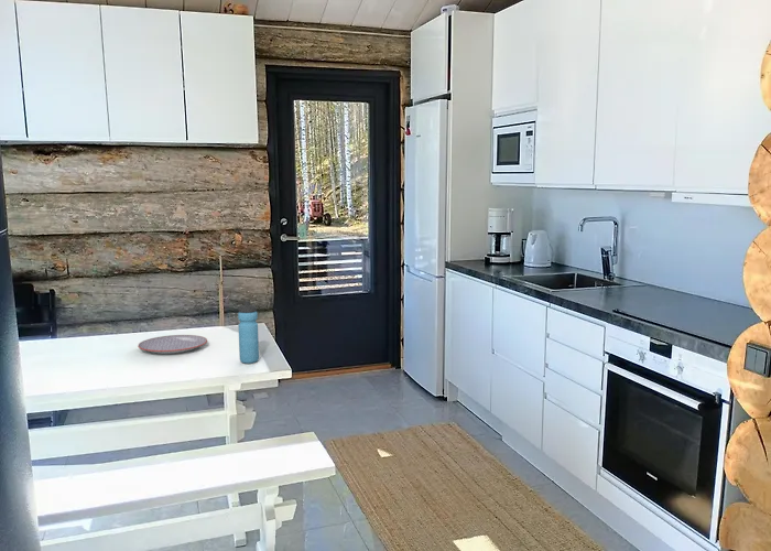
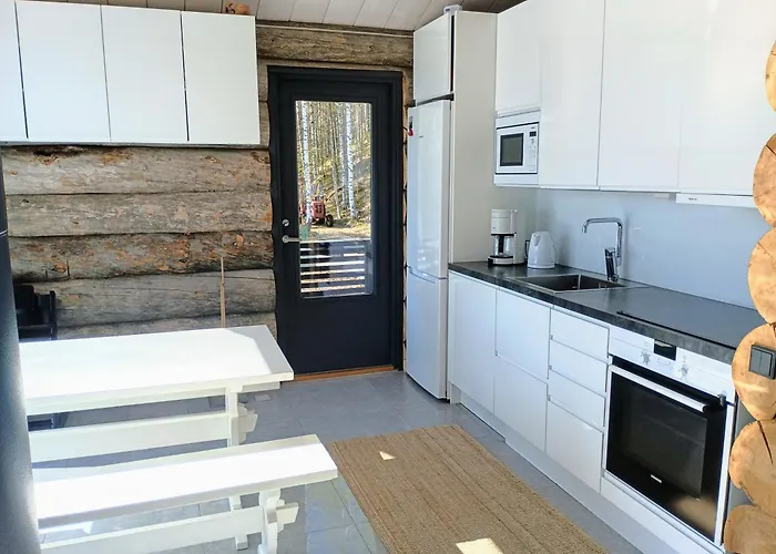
- water bottle (248, 331)
- plate (173, 344)
